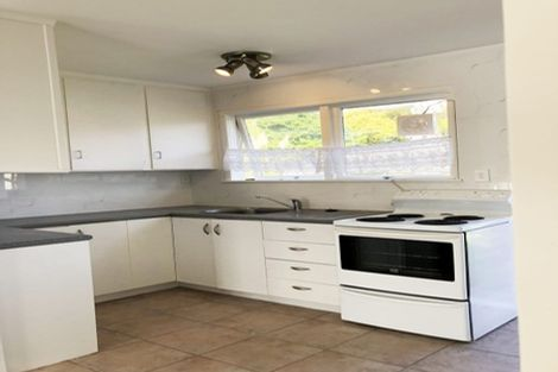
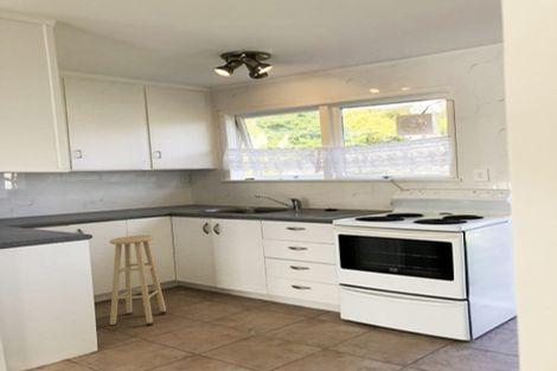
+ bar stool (130, 279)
